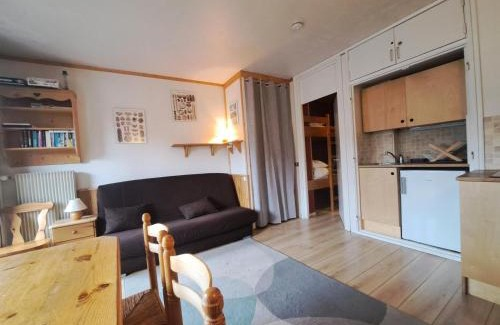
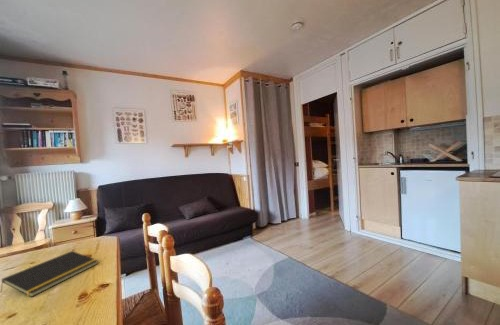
+ notepad (54, 270)
